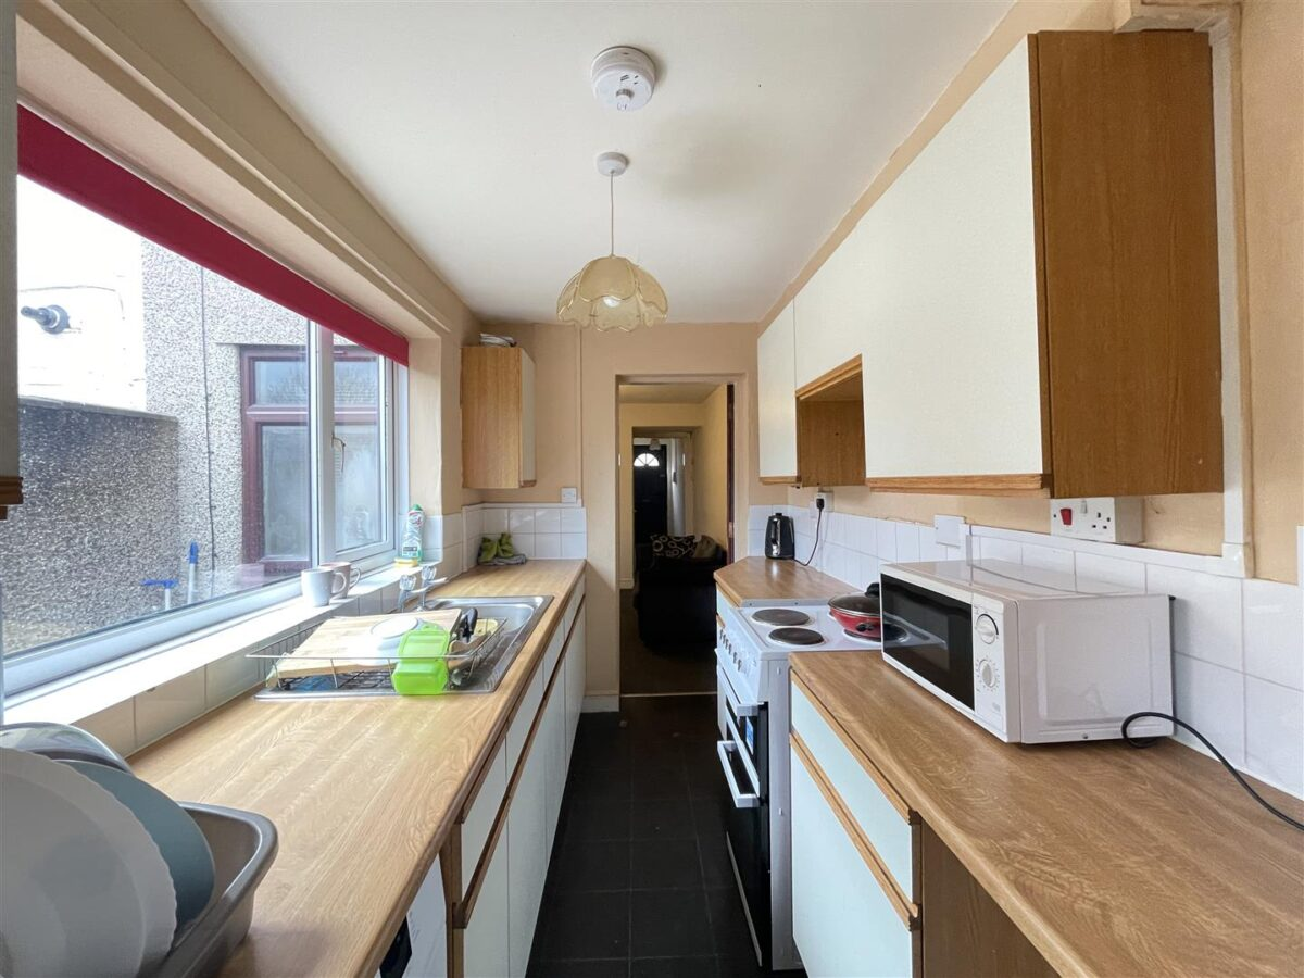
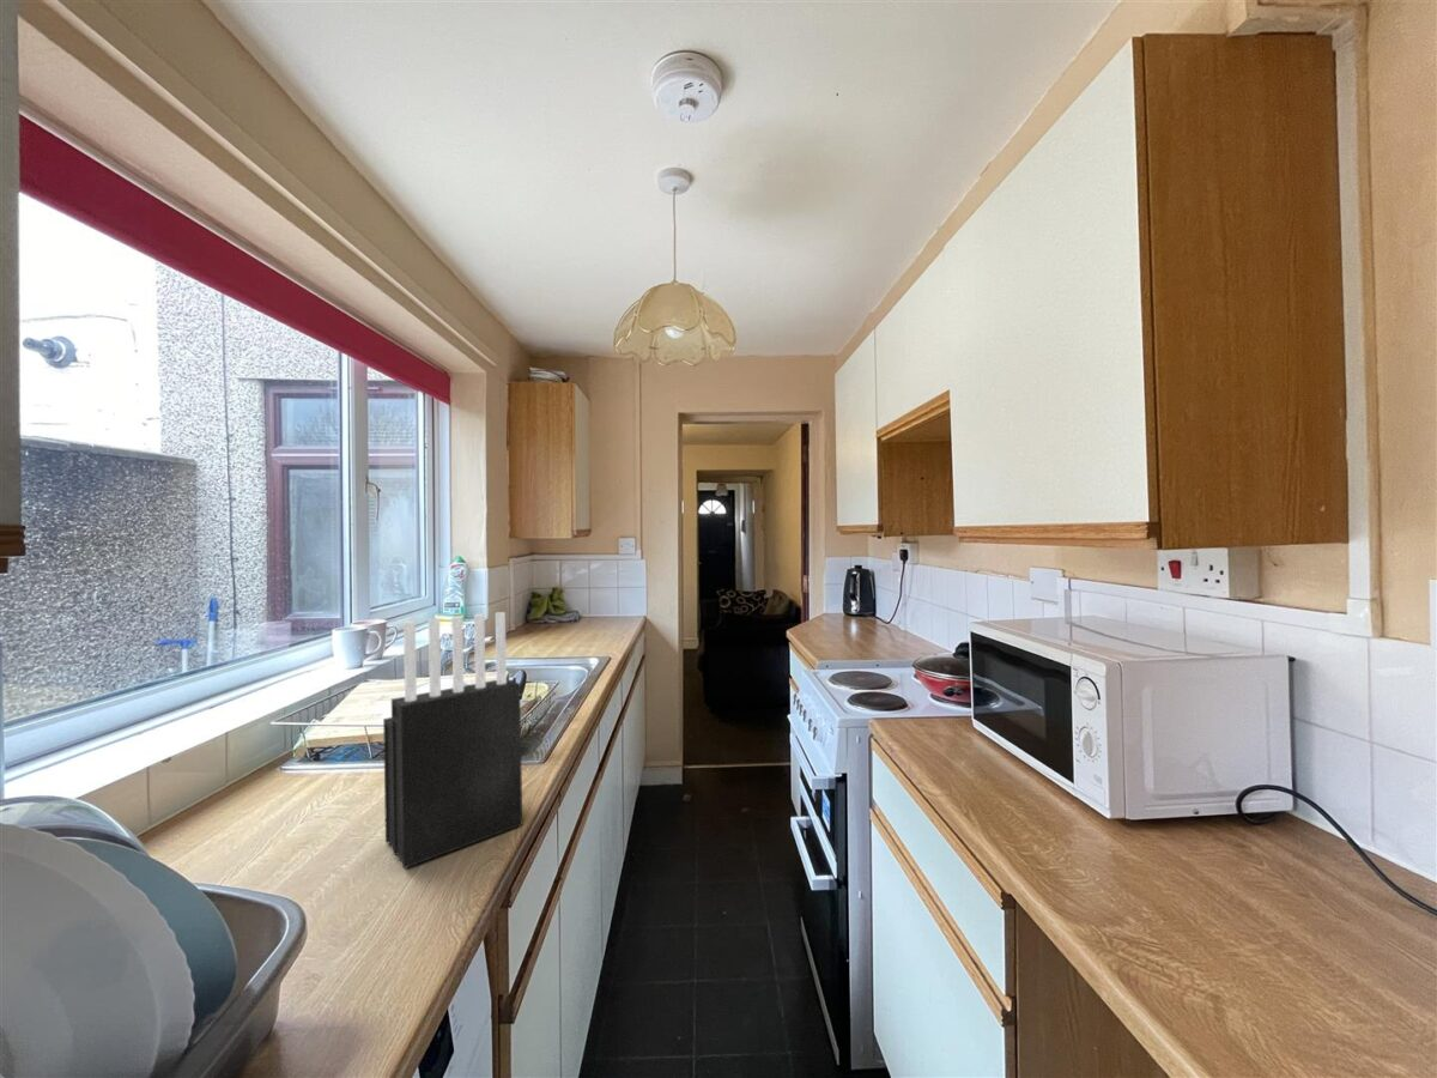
+ knife block (450, 722)
